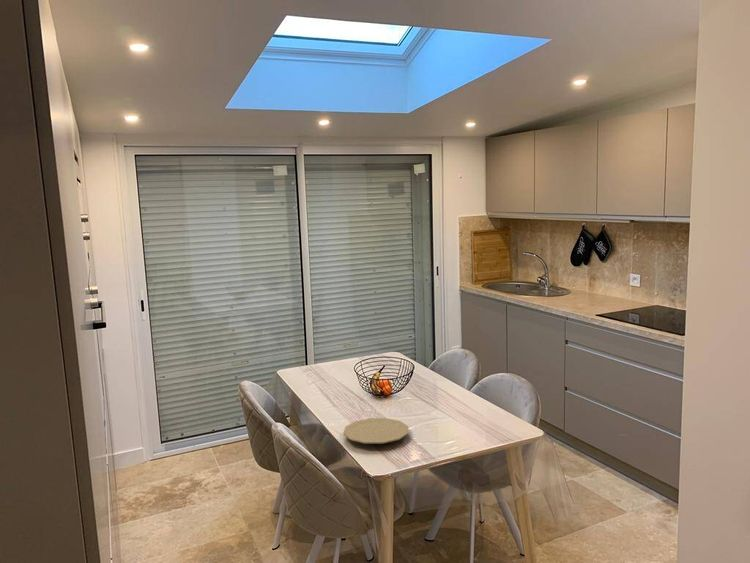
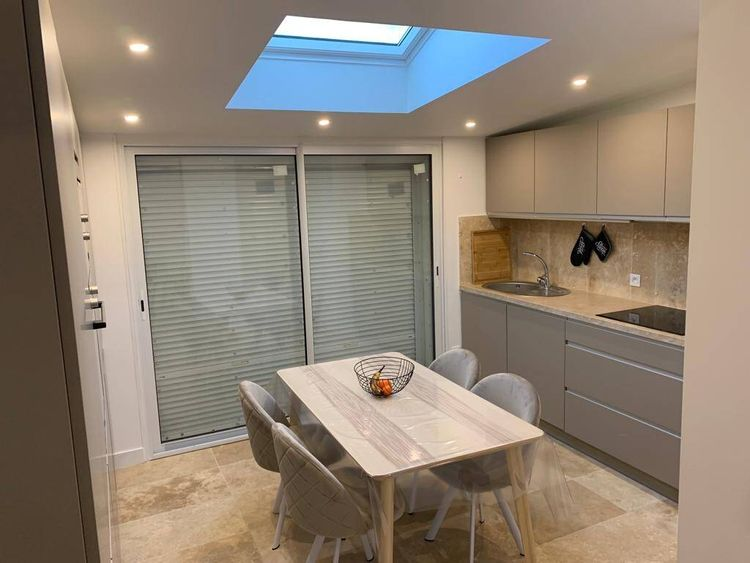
- plate (376, 432)
